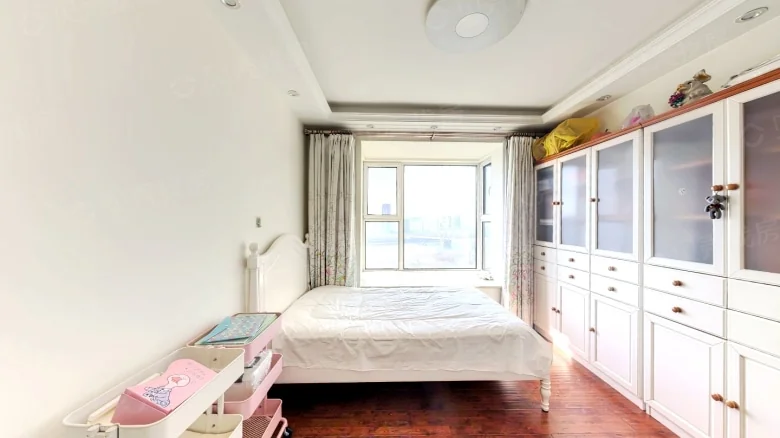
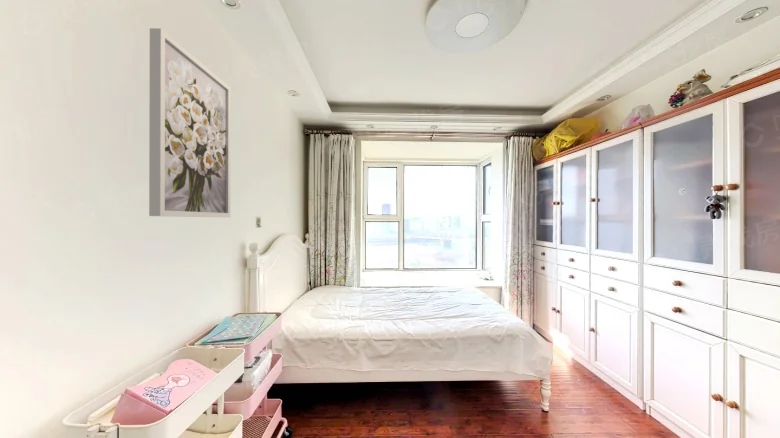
+ wall art (197, 140)
